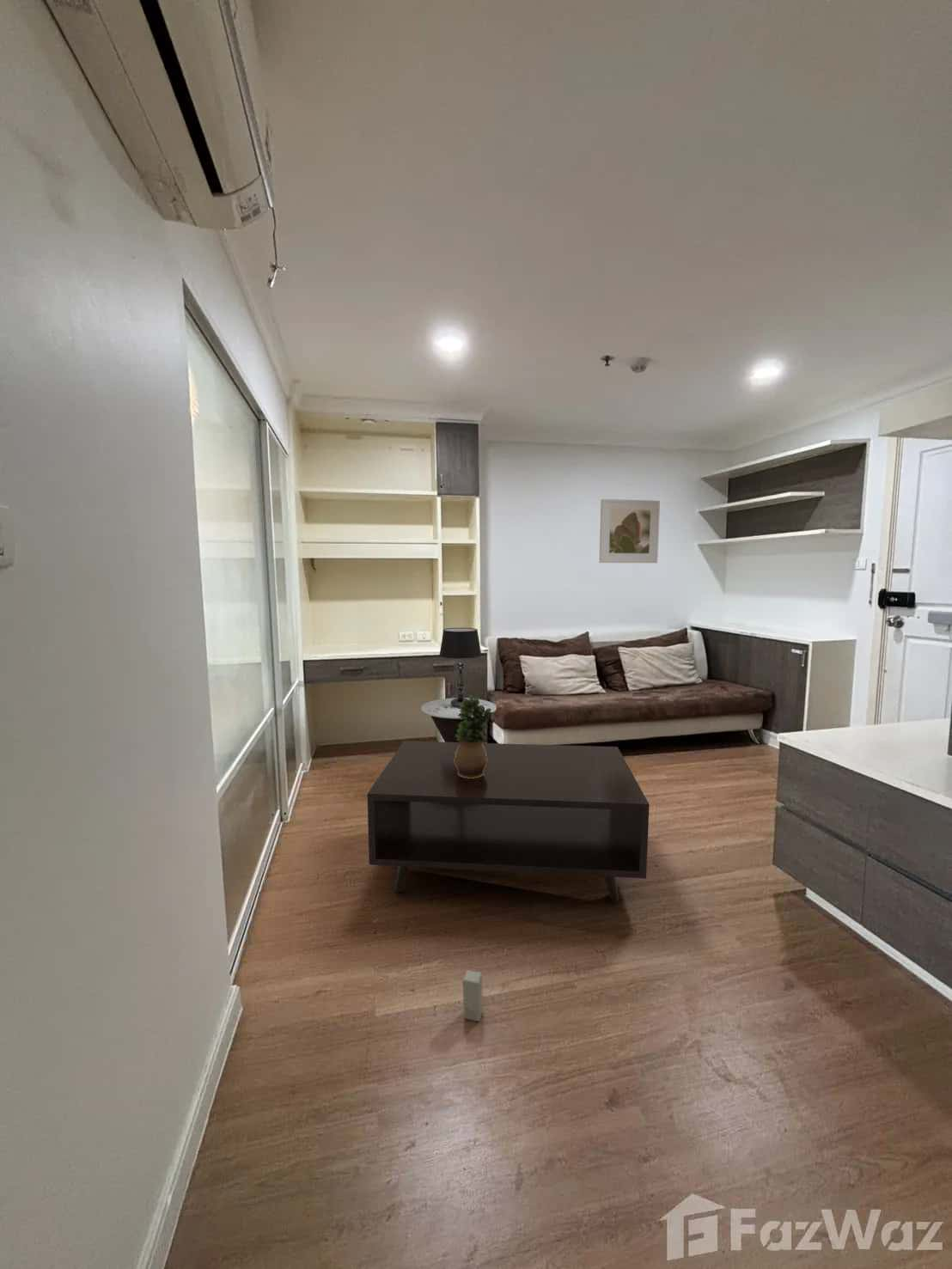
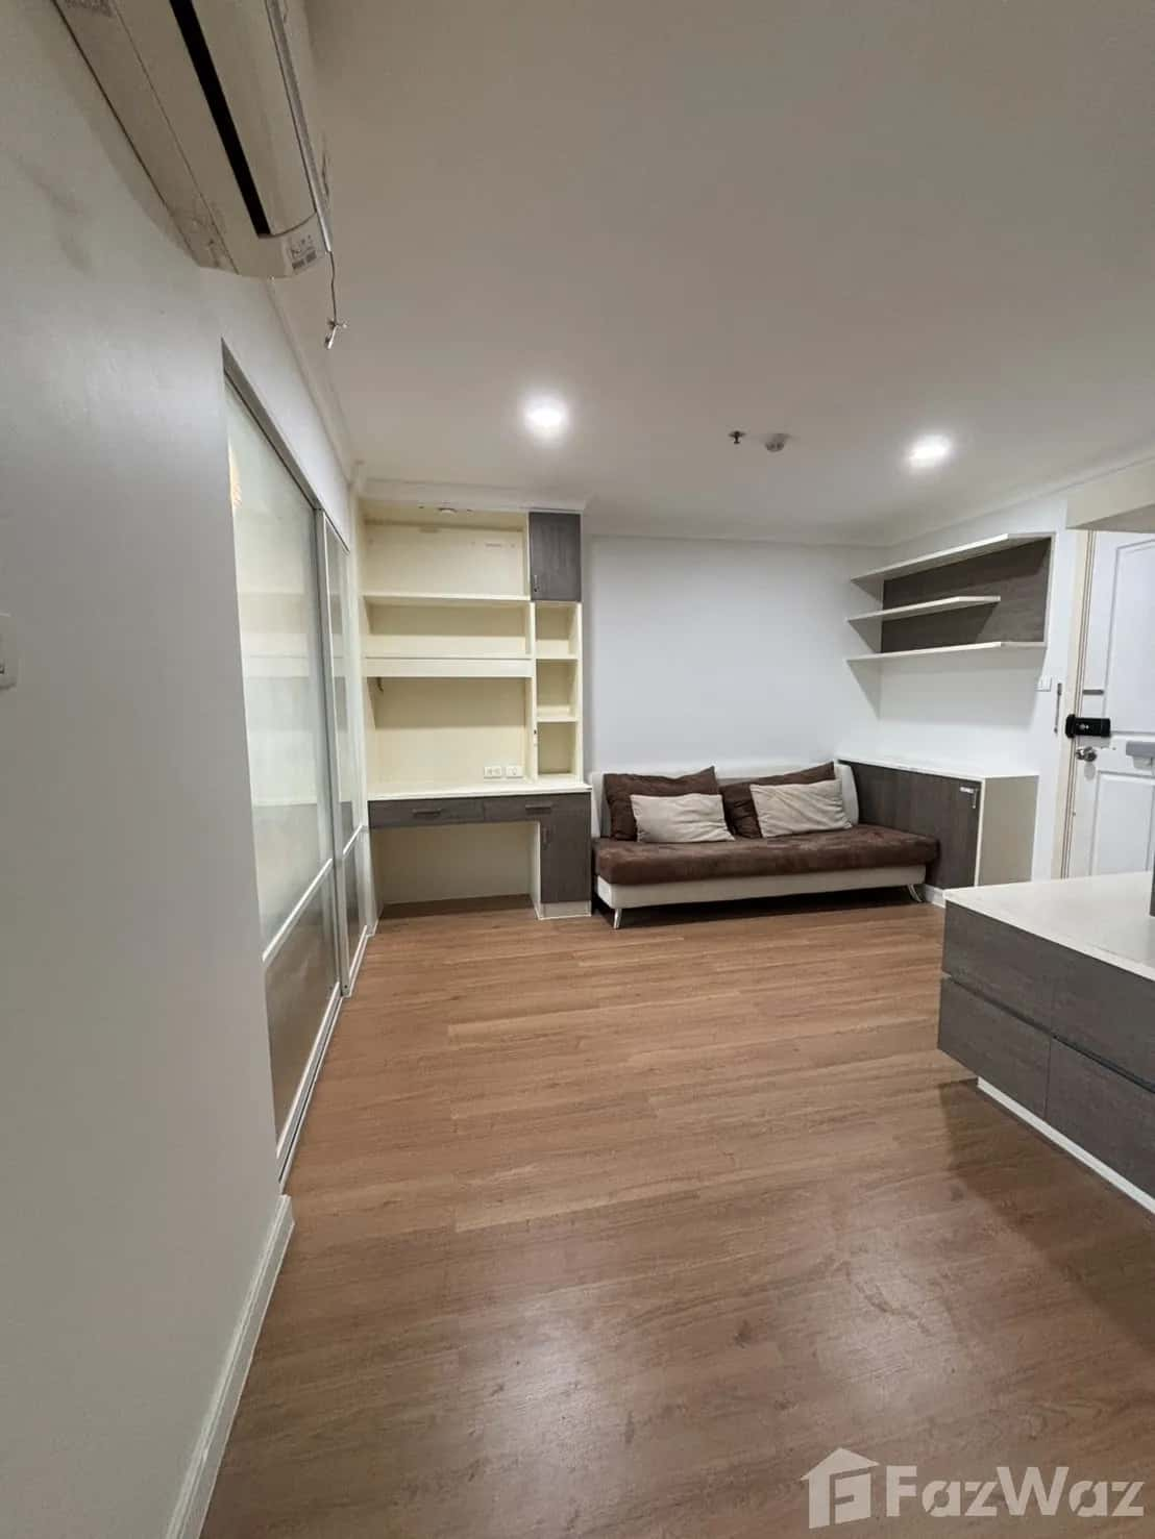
- side table (458, 741)
- coffee table (506, 816)
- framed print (629, 531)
- box (473, 995)
- potted plant (473, 733)
- table lamp (461, 667)
